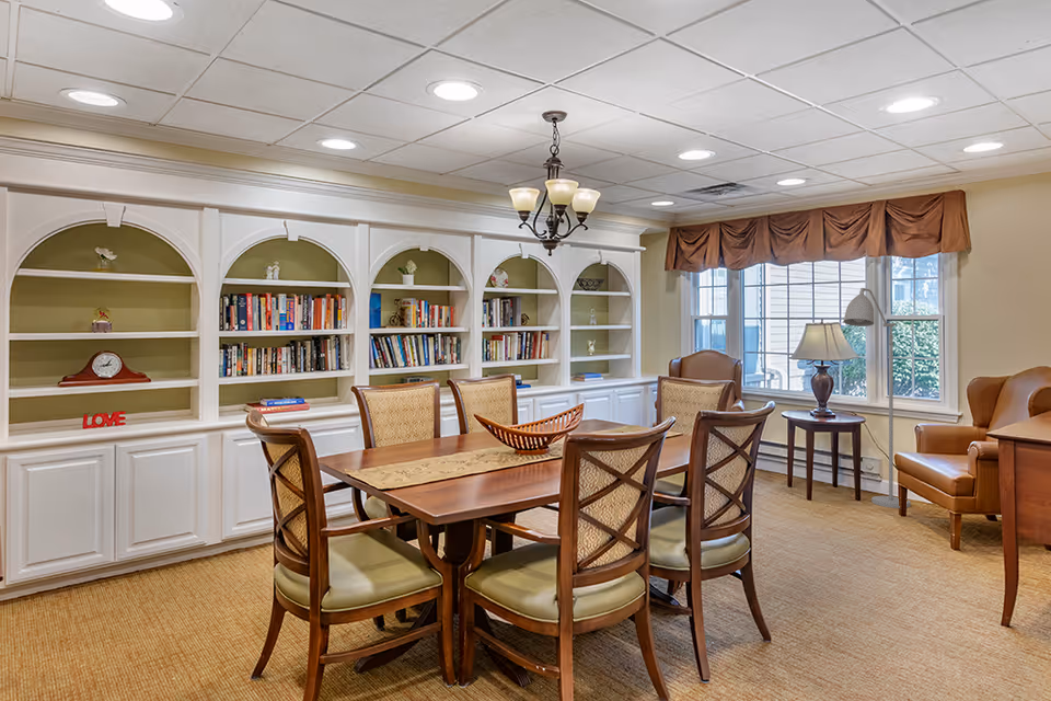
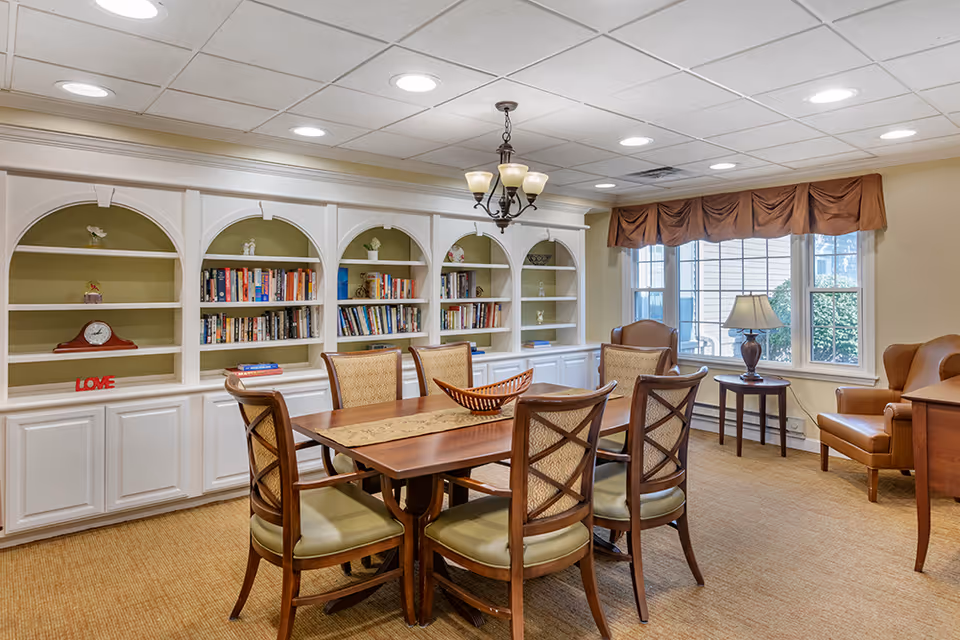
- floor lamp (889, 399)
